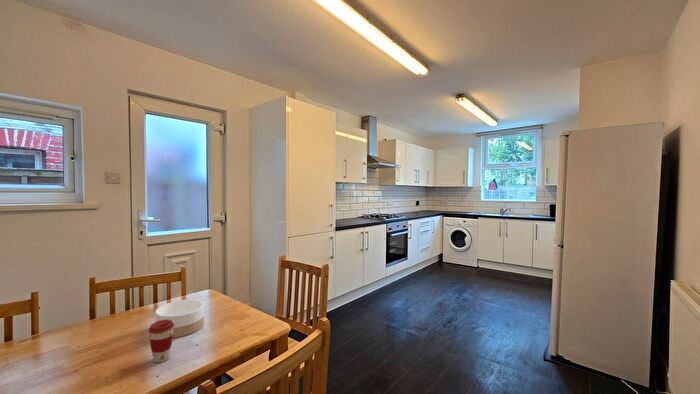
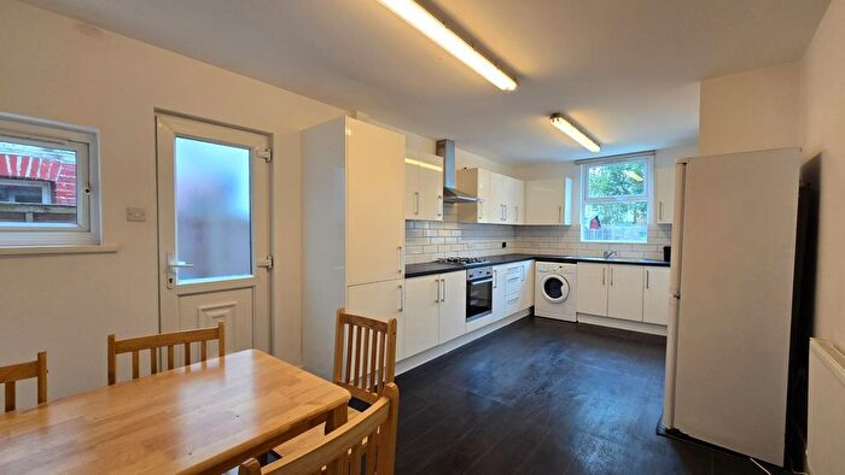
- coffee cup (161, 341)
- bowl (180, 317)
